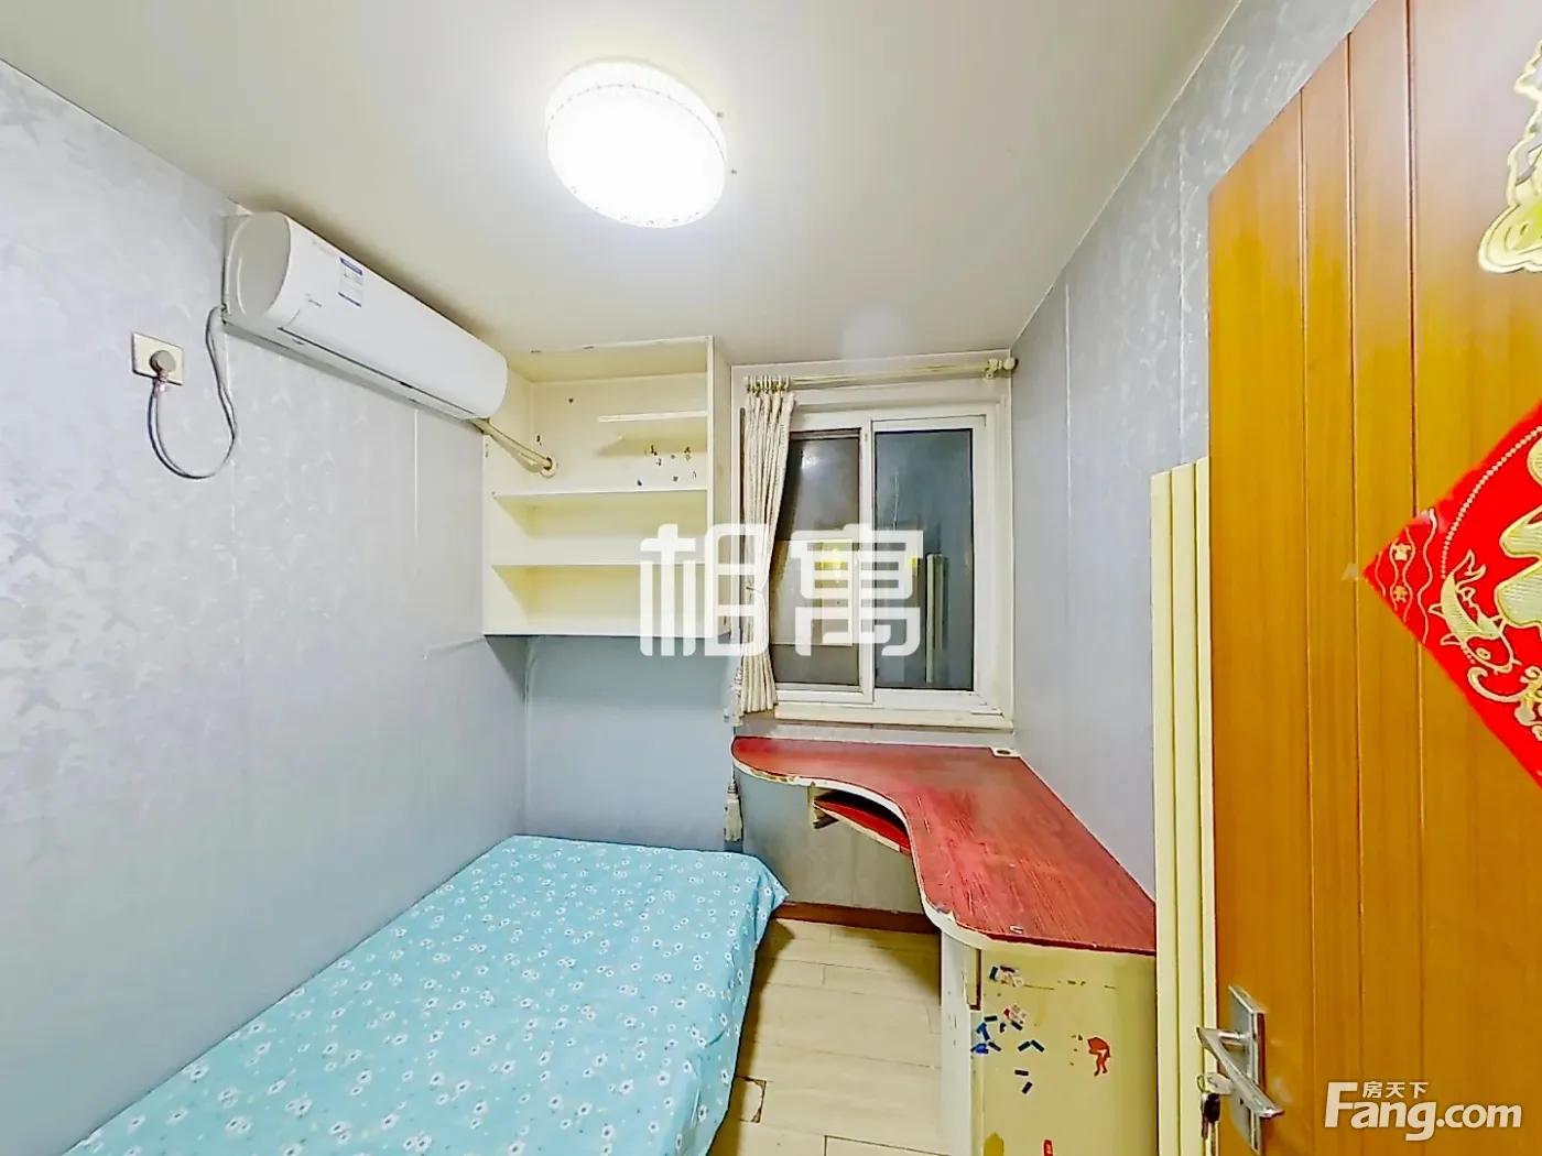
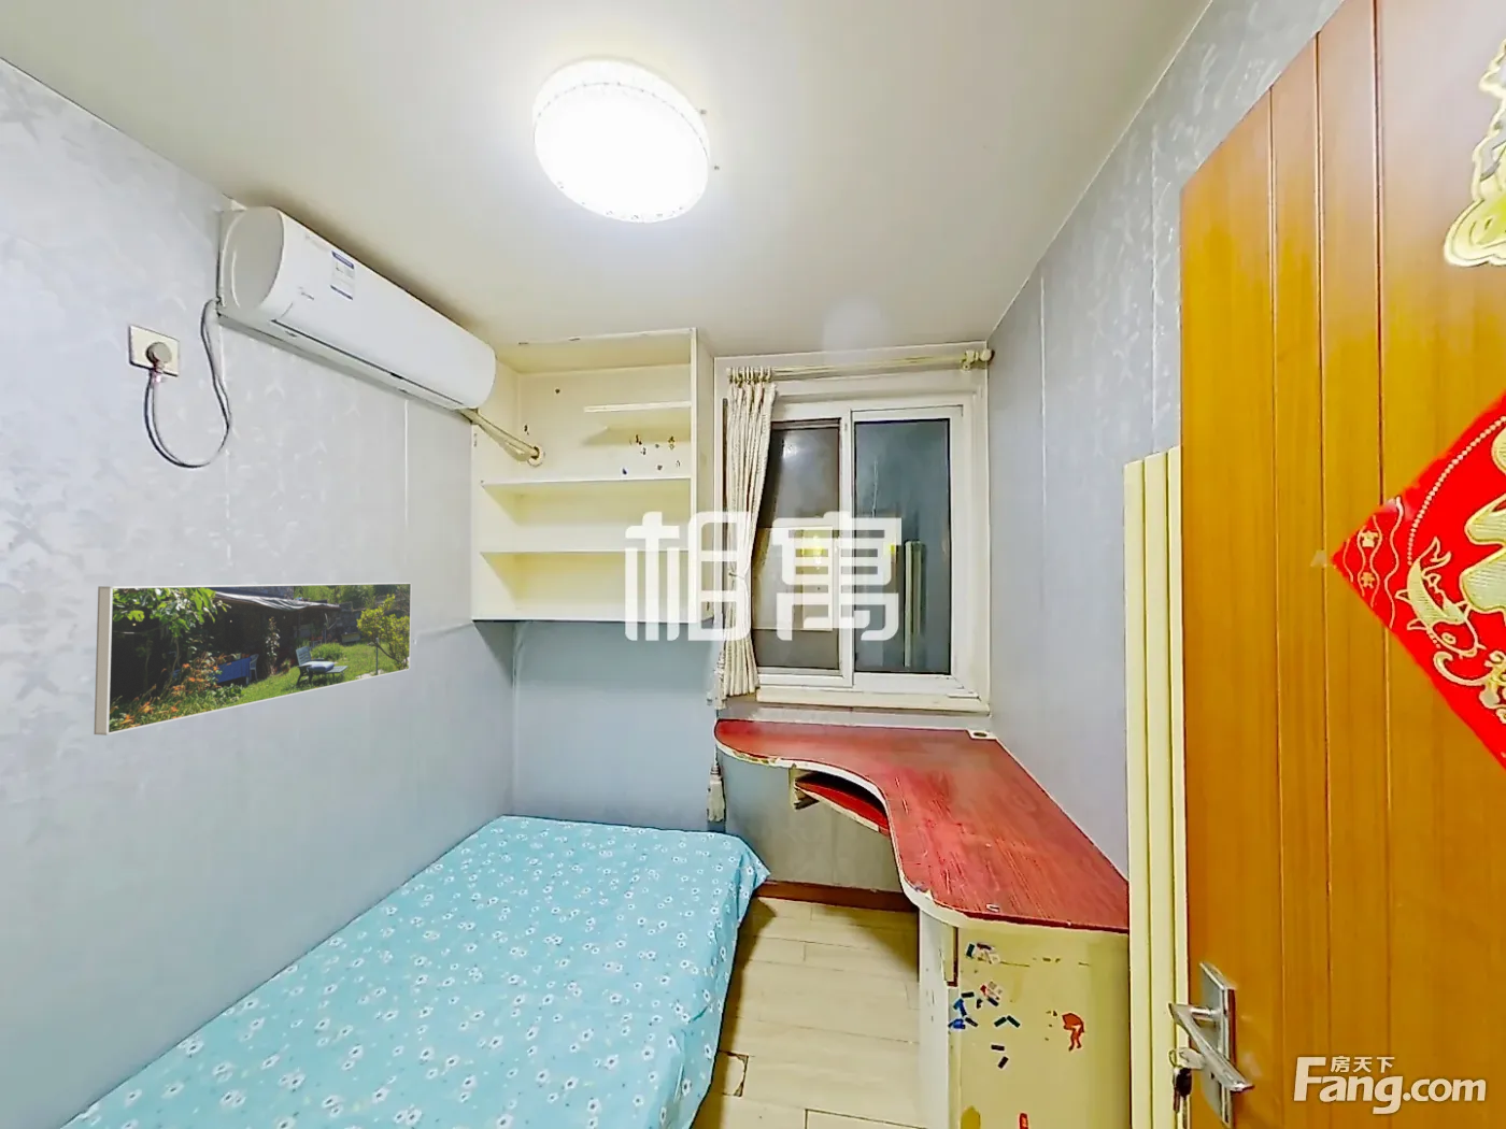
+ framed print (294, 639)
